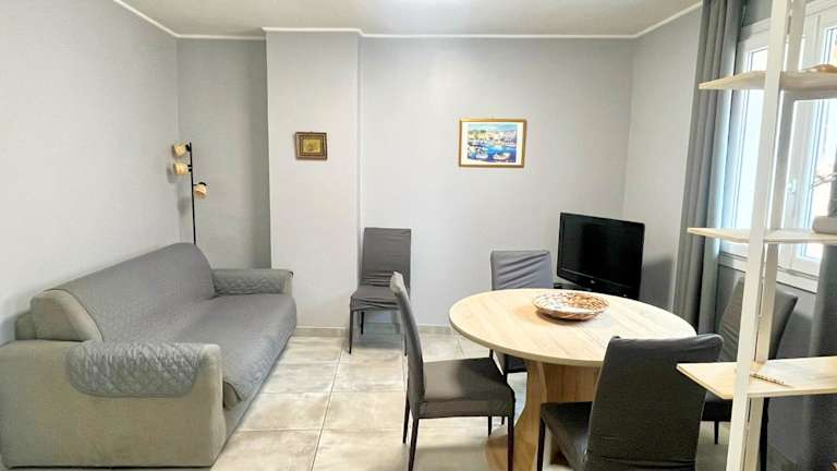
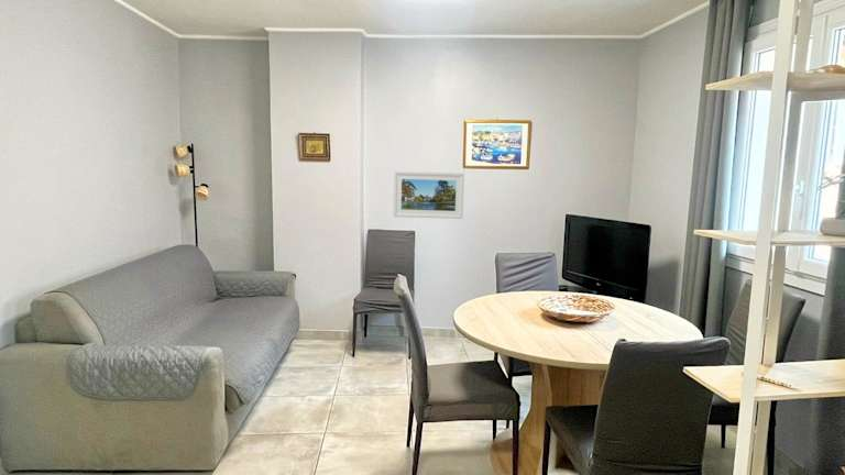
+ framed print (428, 195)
